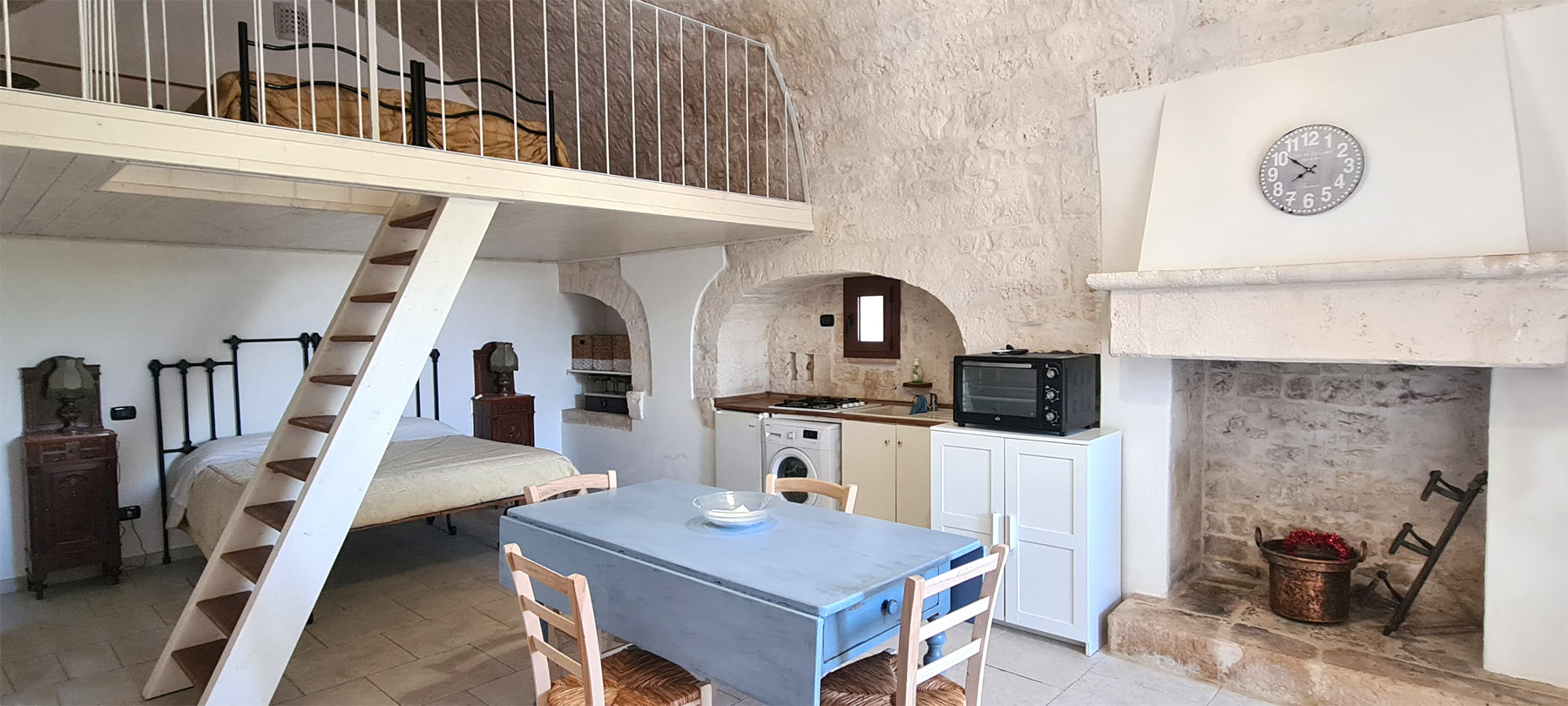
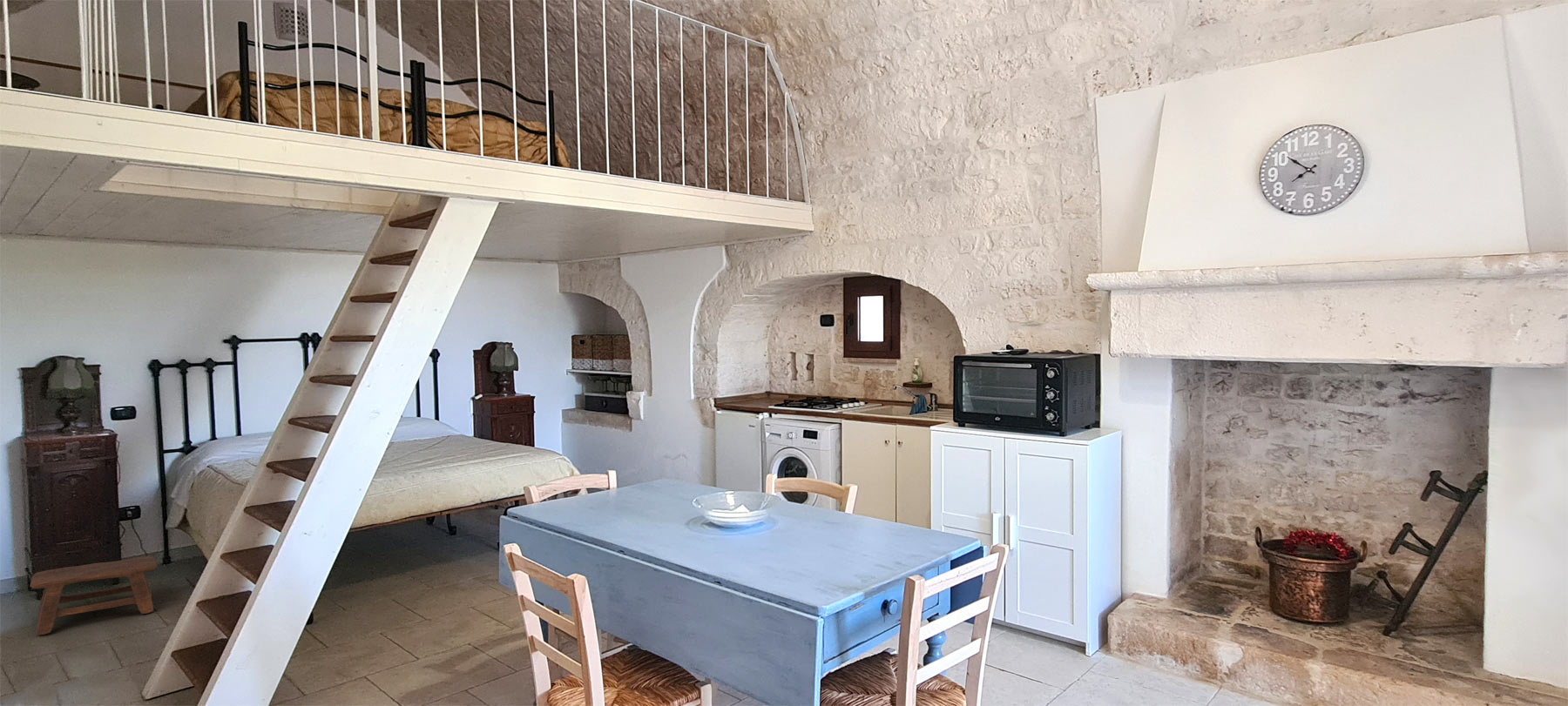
+ stool (96, 592)
